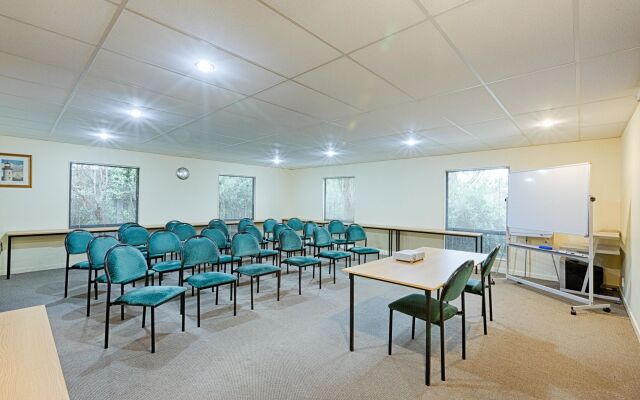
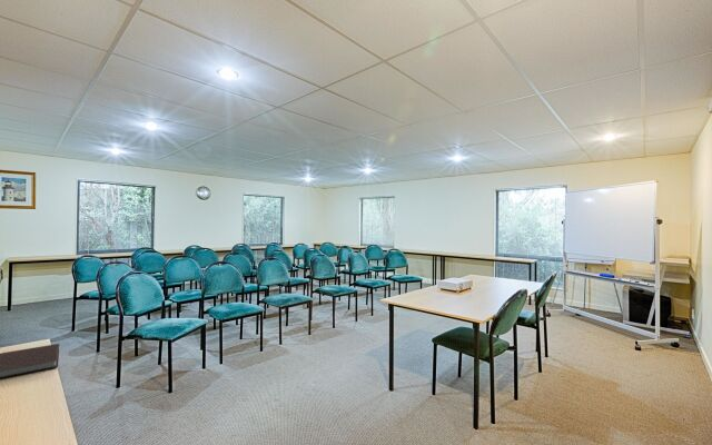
+ notebook (27, 359)
